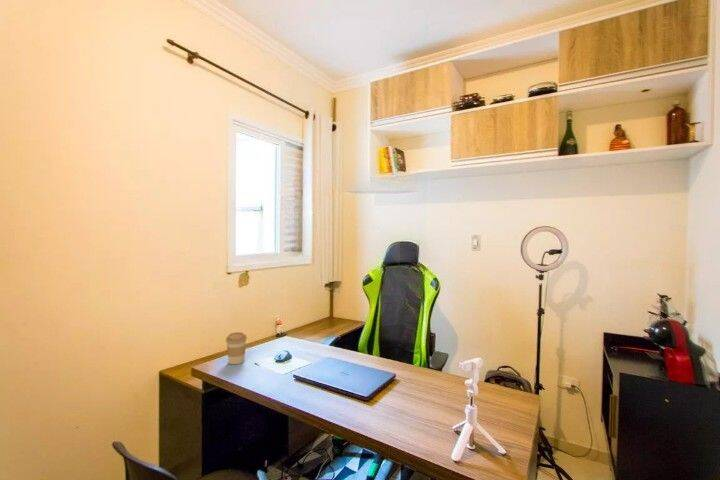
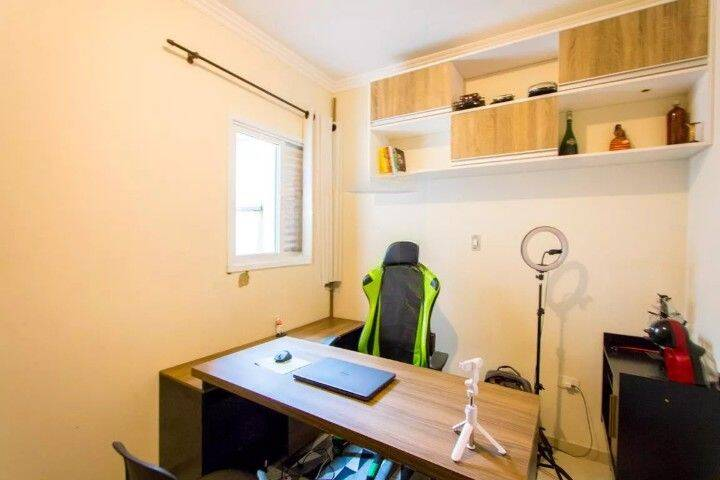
- coffee cup (236, 347)
